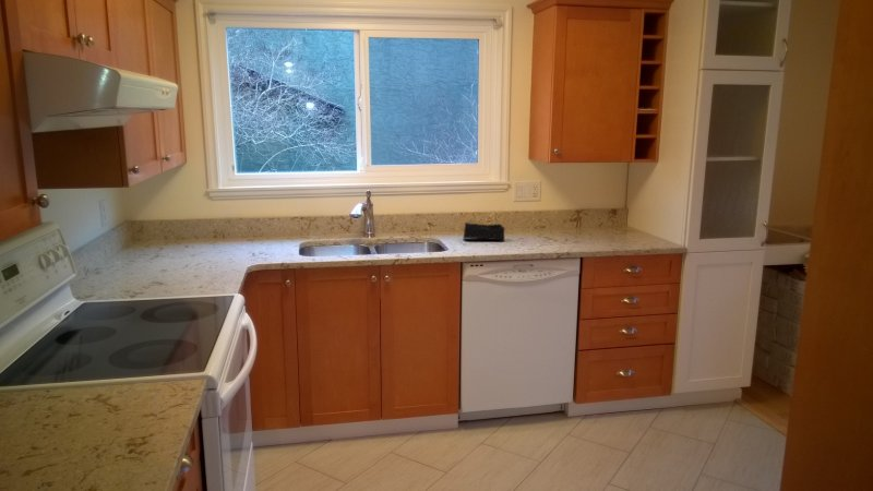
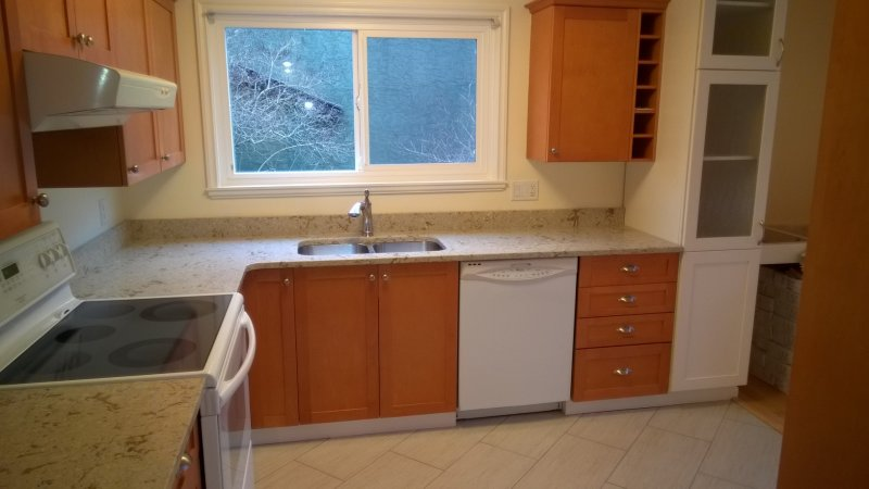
- speaker (482, 231)
